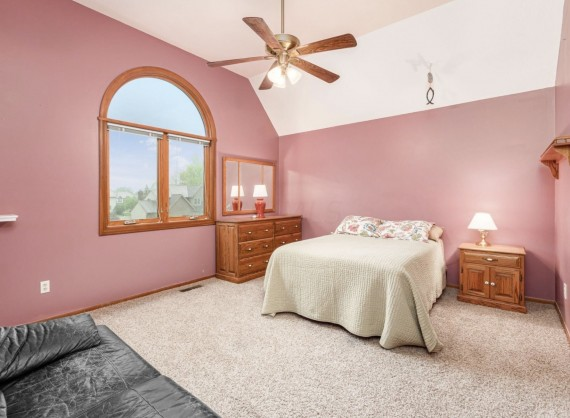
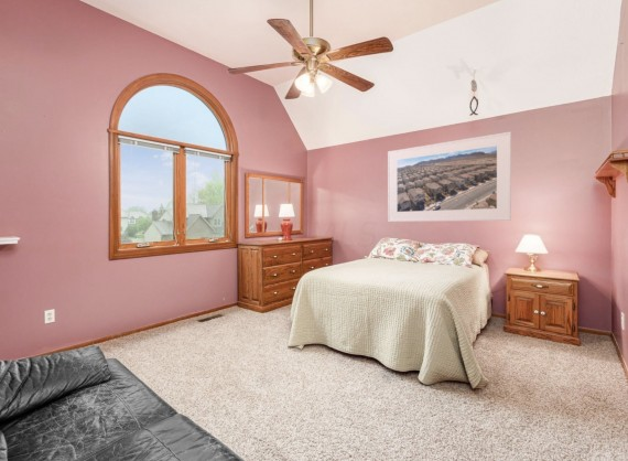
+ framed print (442, 182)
